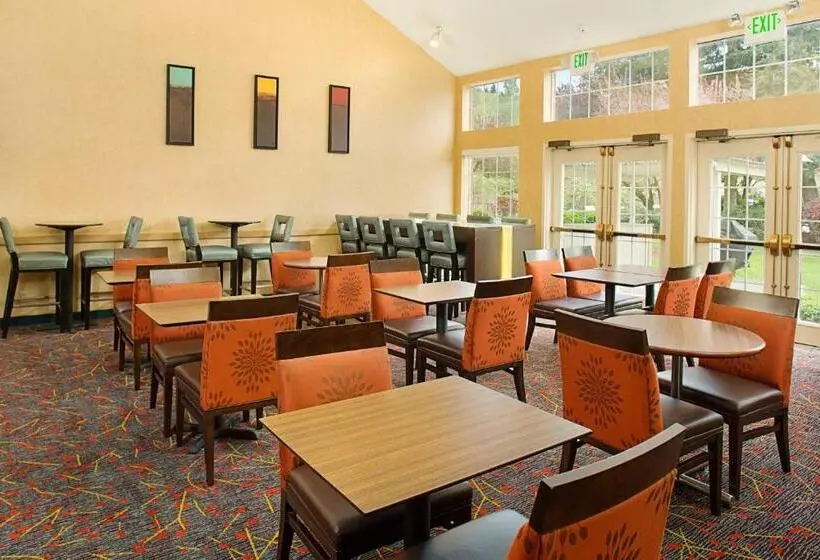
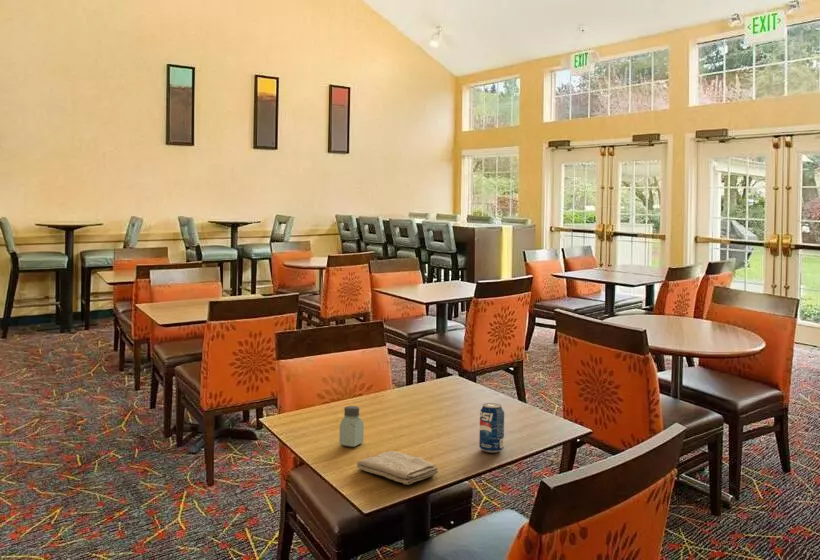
+ beverage can (491, 427)
+ washcloth (397, 465)
+ saltshaker (351, 425)
